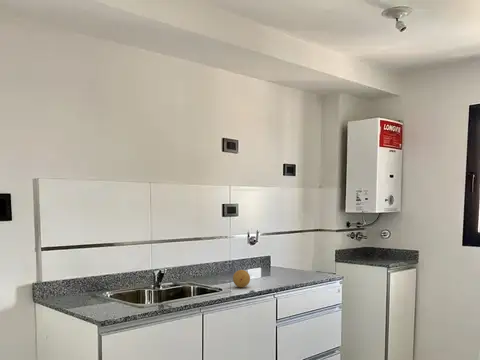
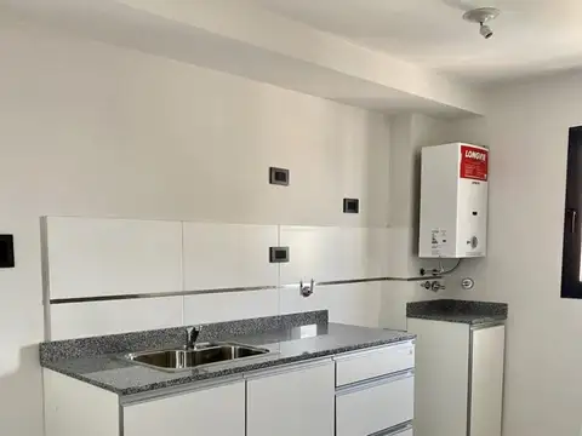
- fruit (241, 278)
